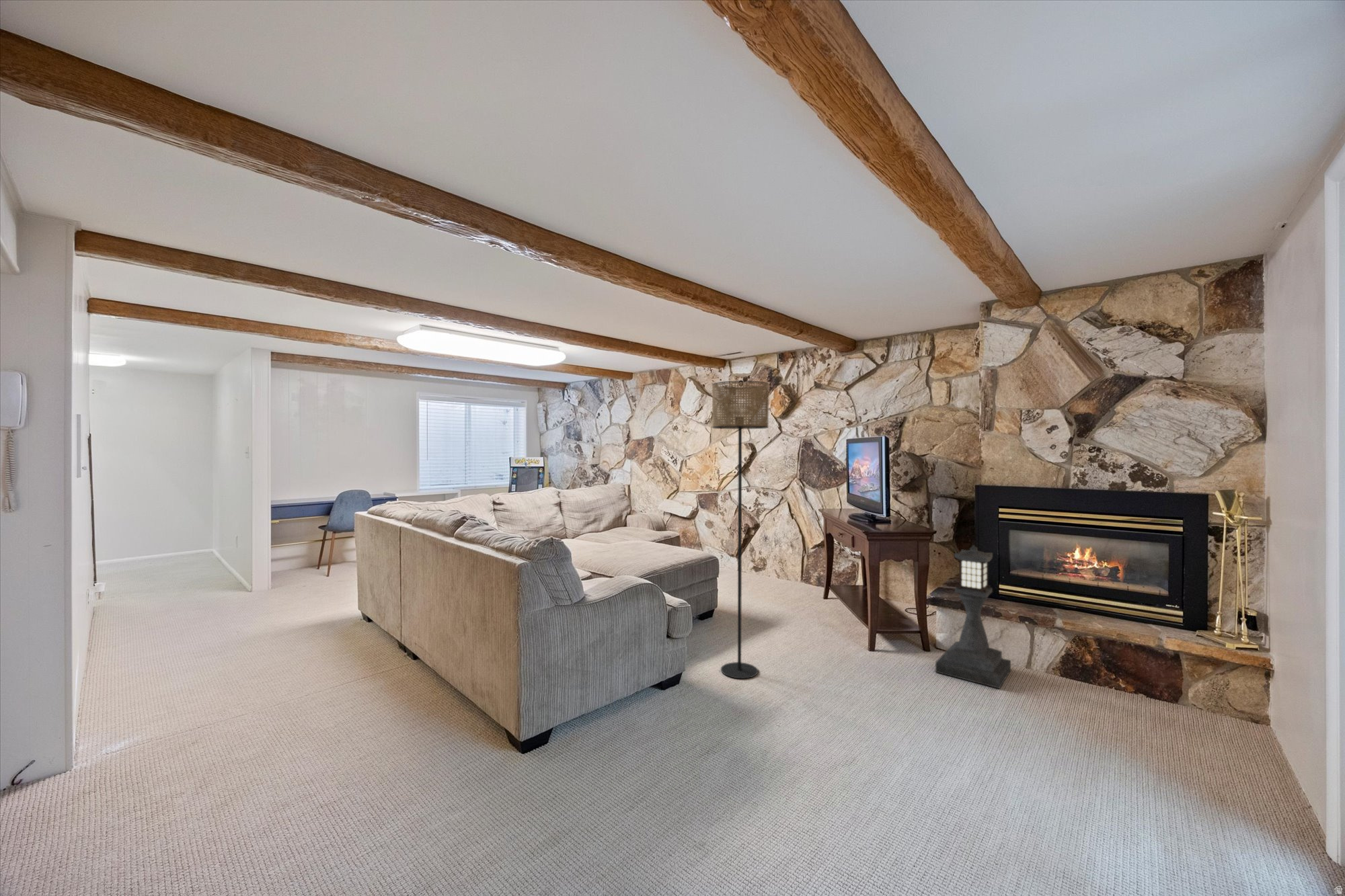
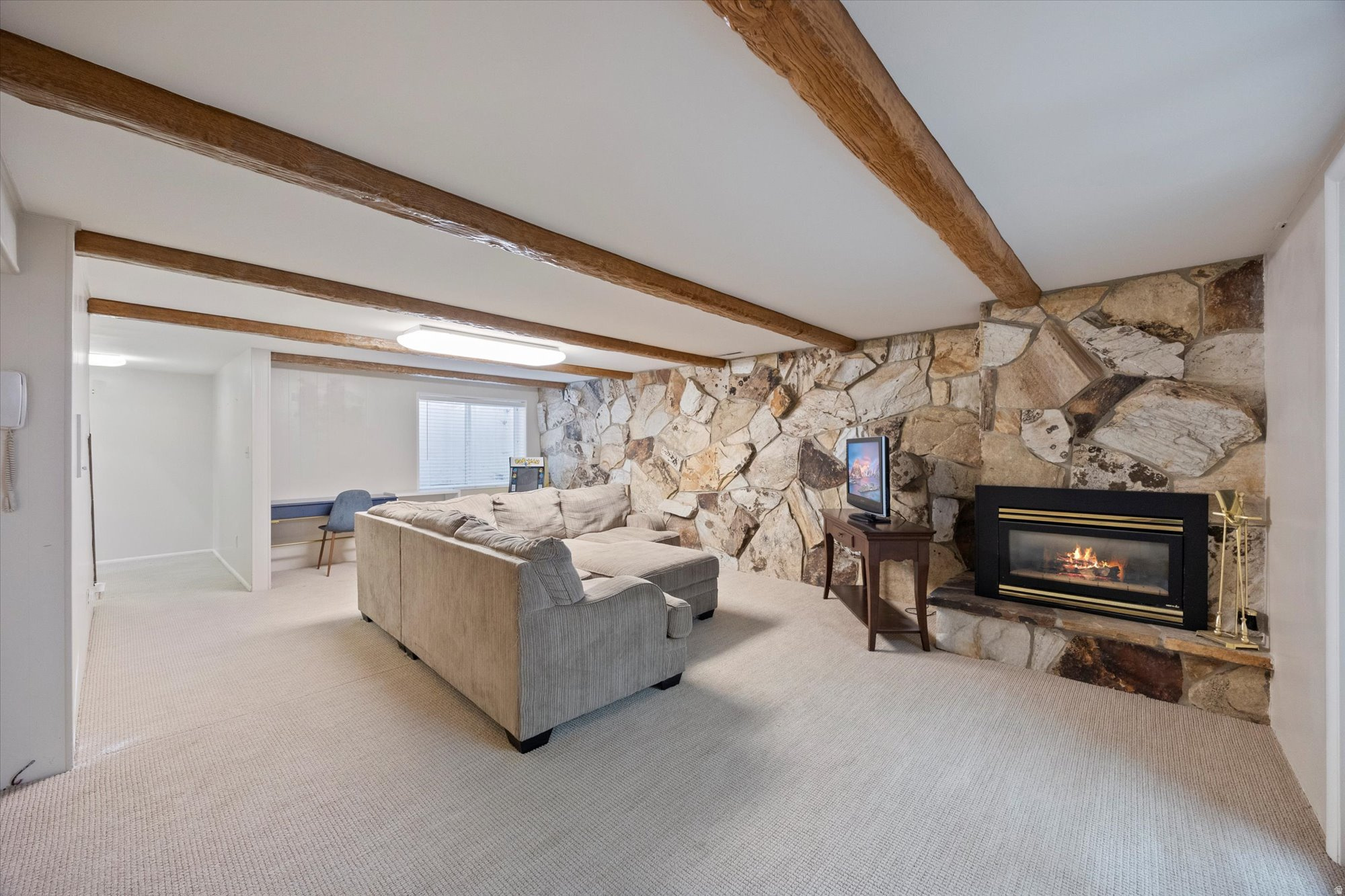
- lantern (973, 608)
- floor lamp (740, 527)
